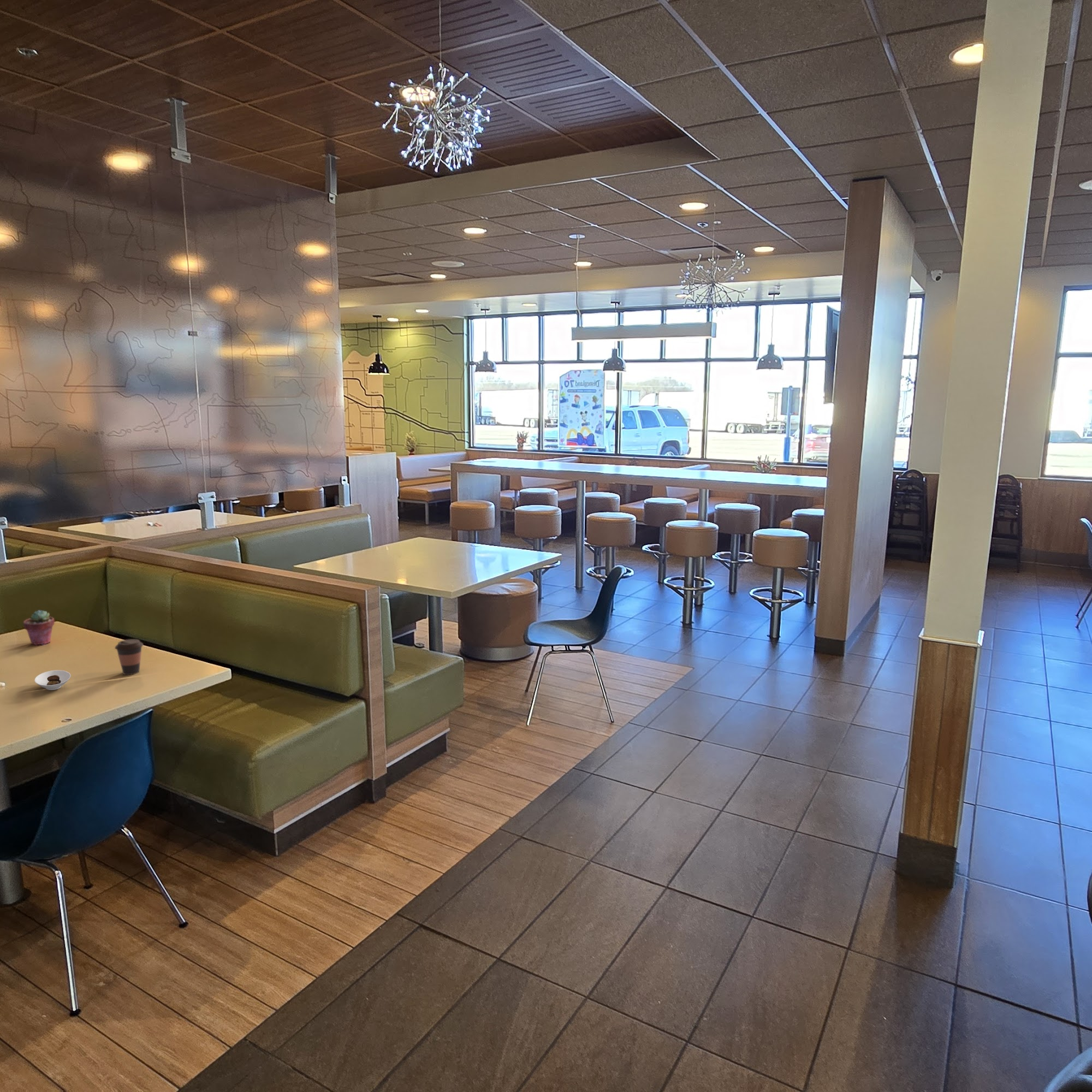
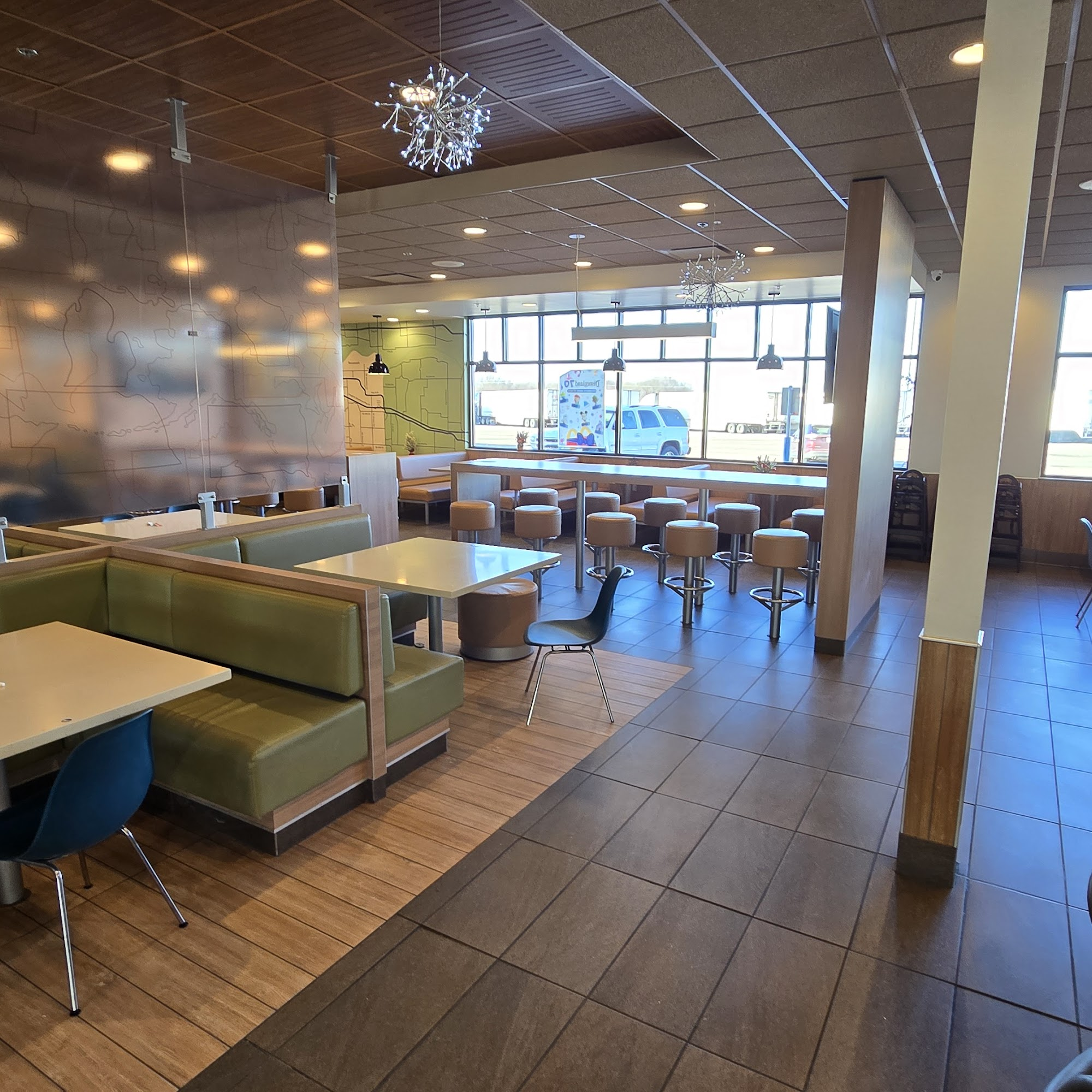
- coffee cup (130, 657)
- saucer (53, 681)
- potted succulent (39, 626)
